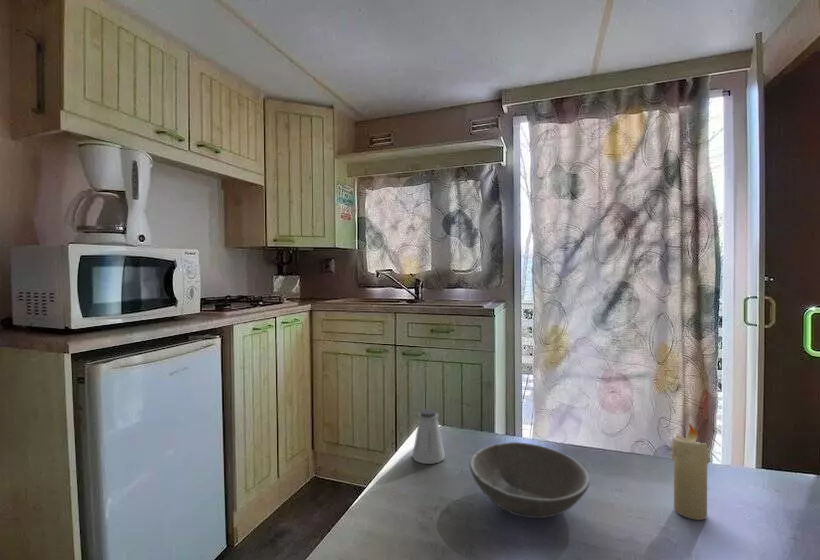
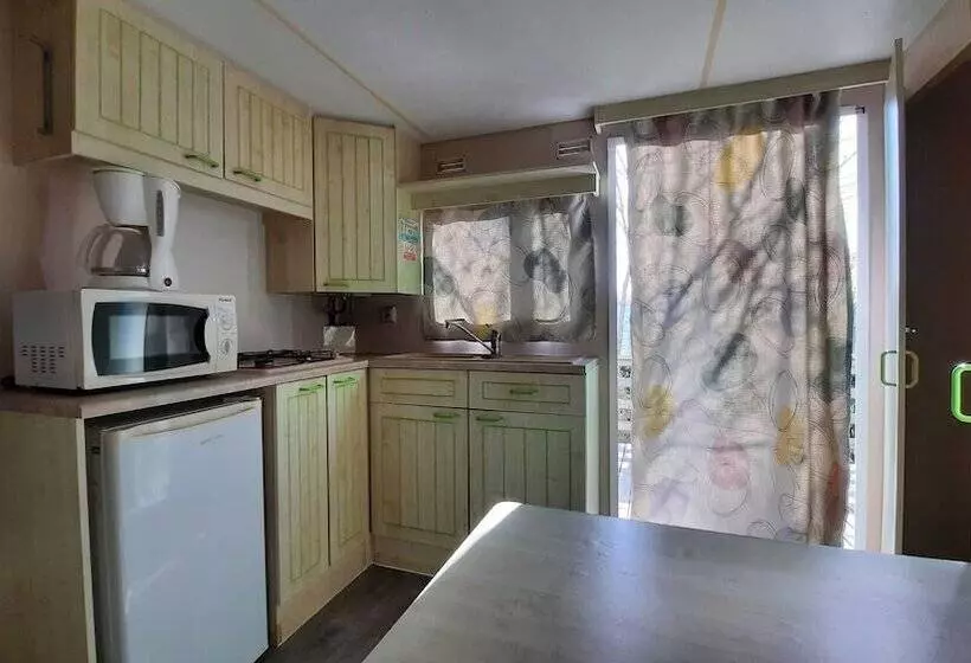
- soup bowl (527, 484)
- saltshaker (428, 433)
- candle (689, 467)
